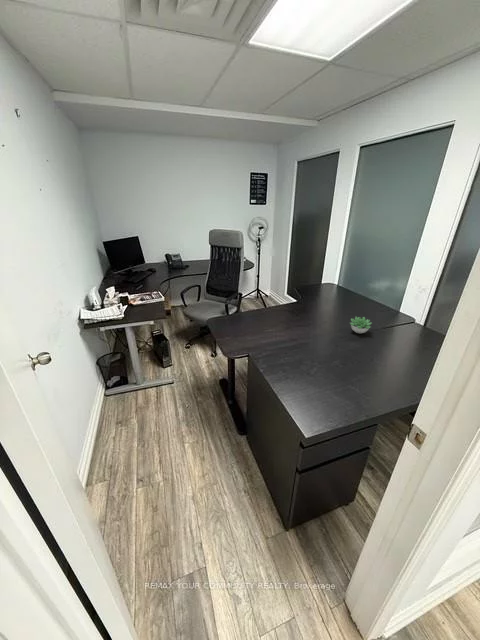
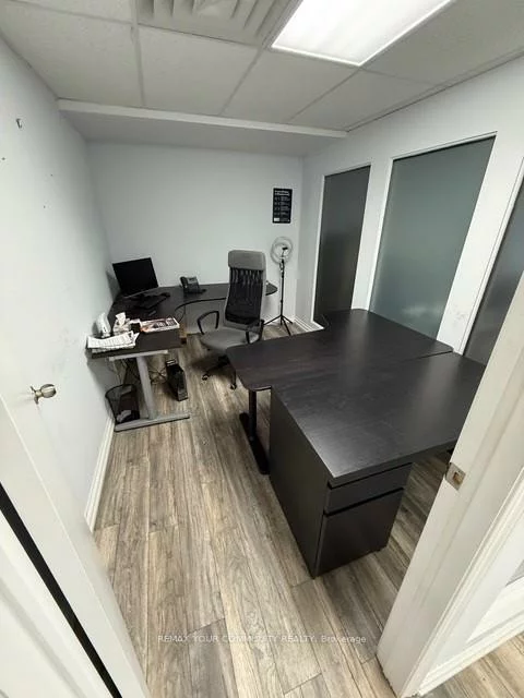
- succulent plant (360, 325)
